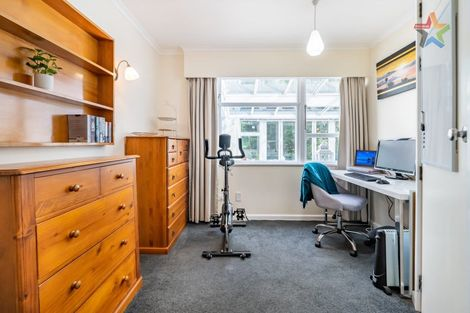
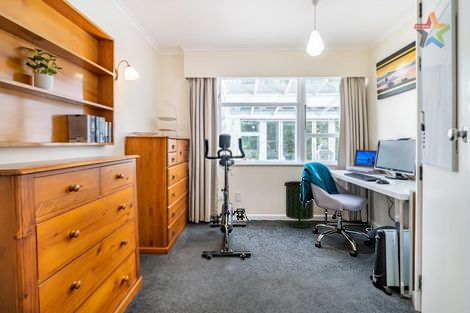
+ trash can (299, 204)
